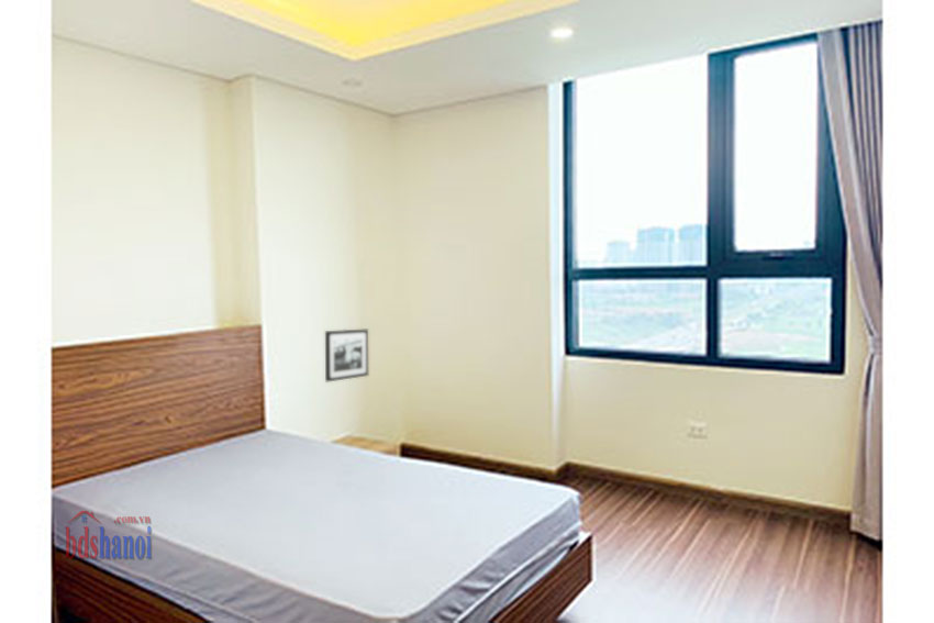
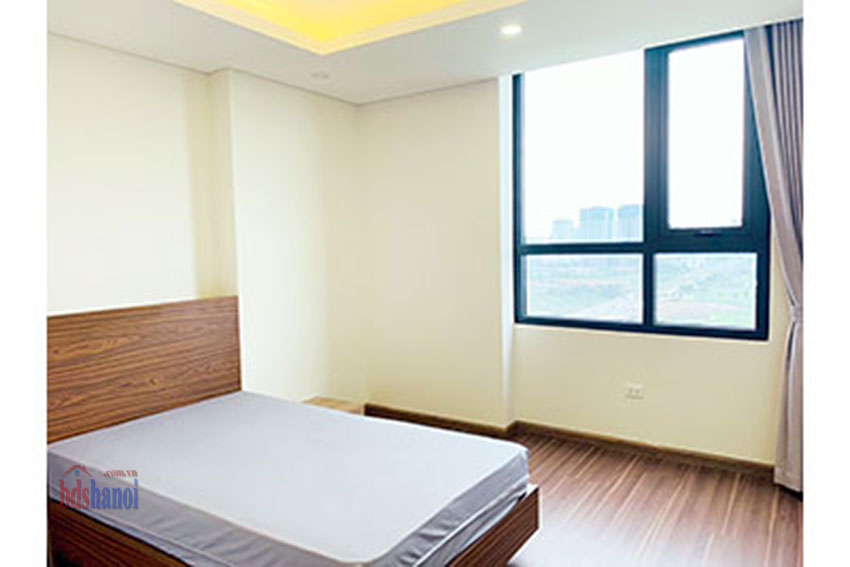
- picture frame (347, 354)
